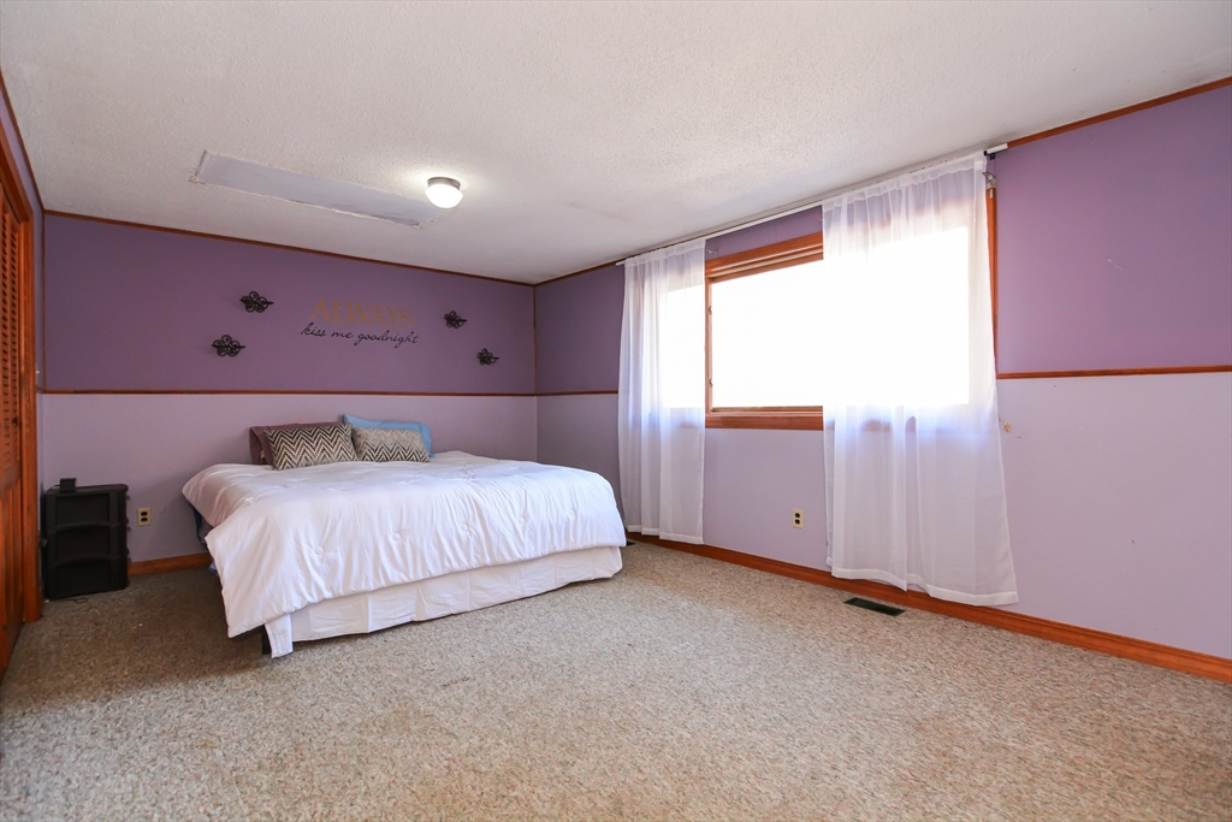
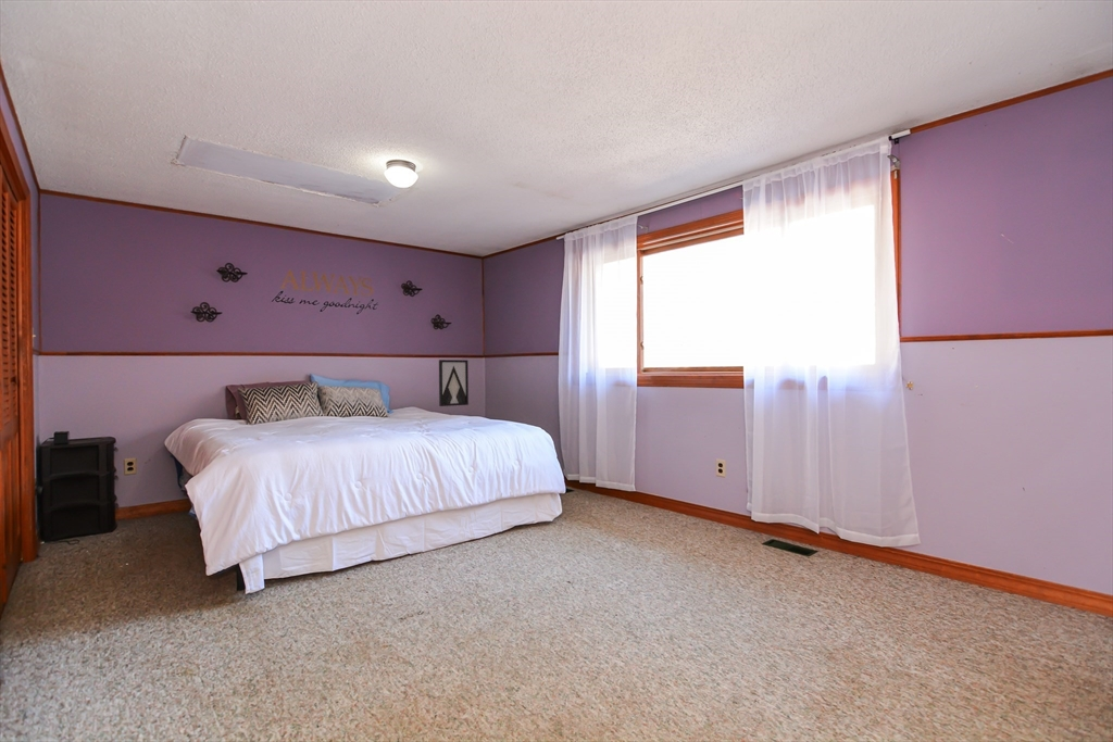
+ wall art (453, 382)
